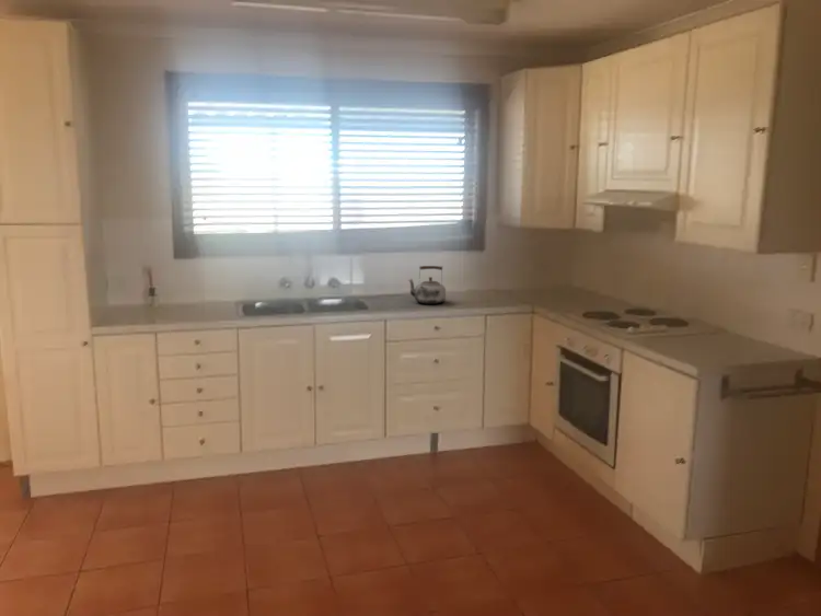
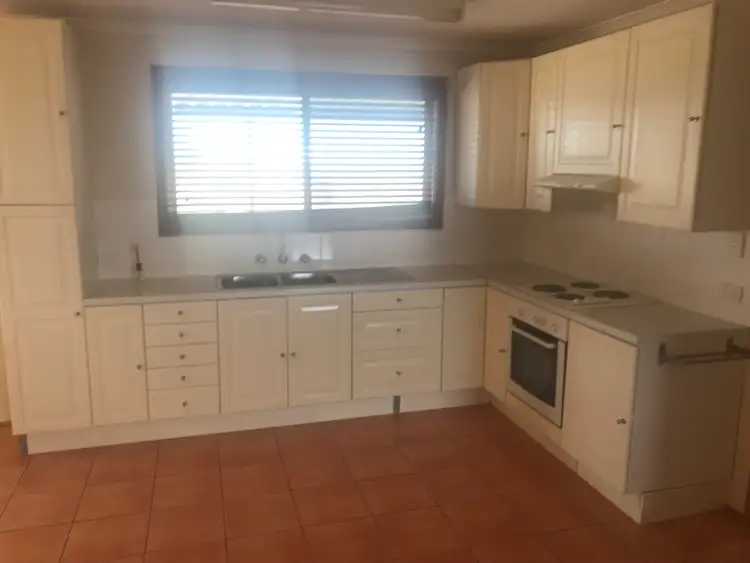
- kettle (426, 283)
